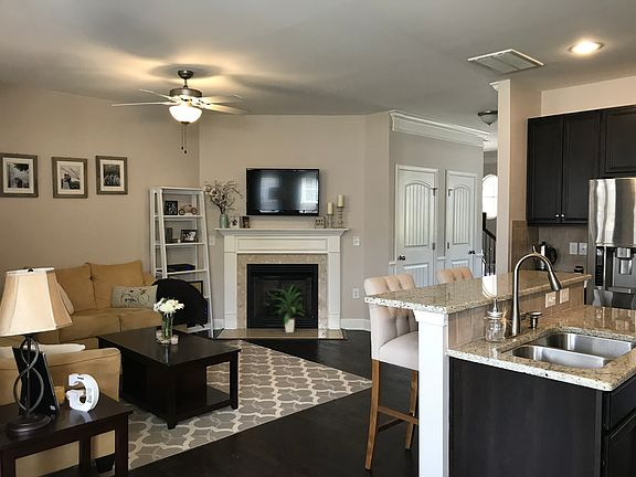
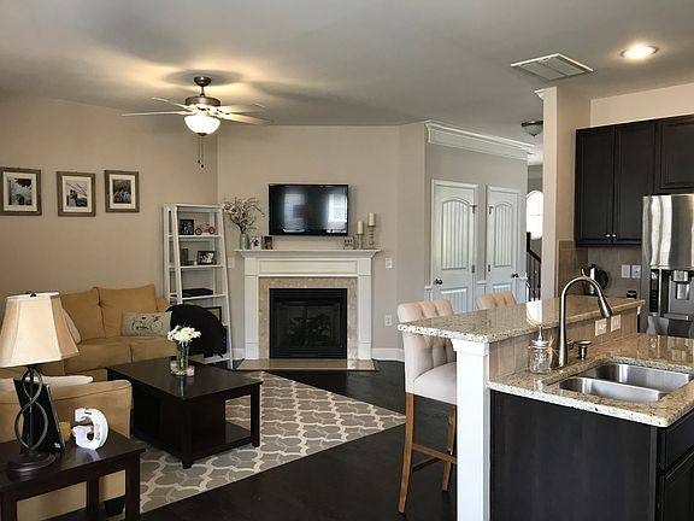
- indoor plant (288, 308)
